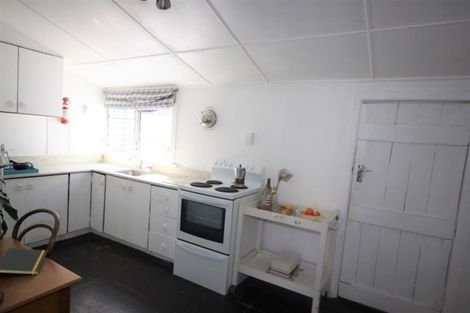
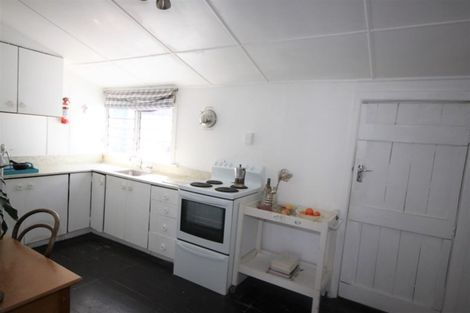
- notepad (22, 260)
